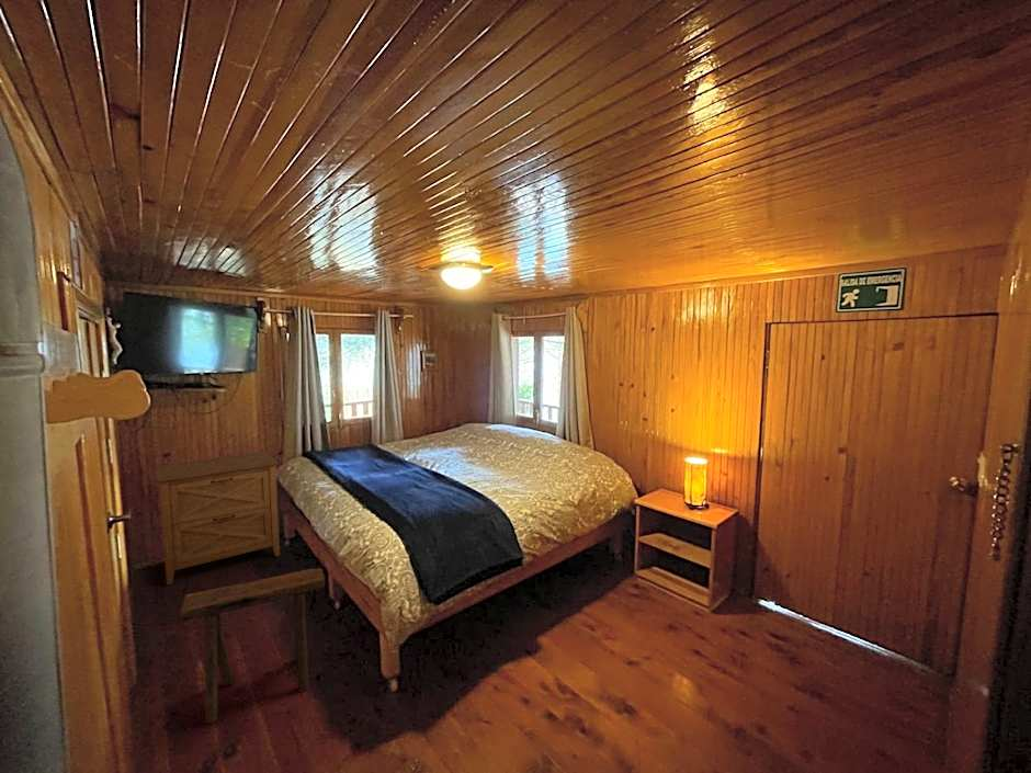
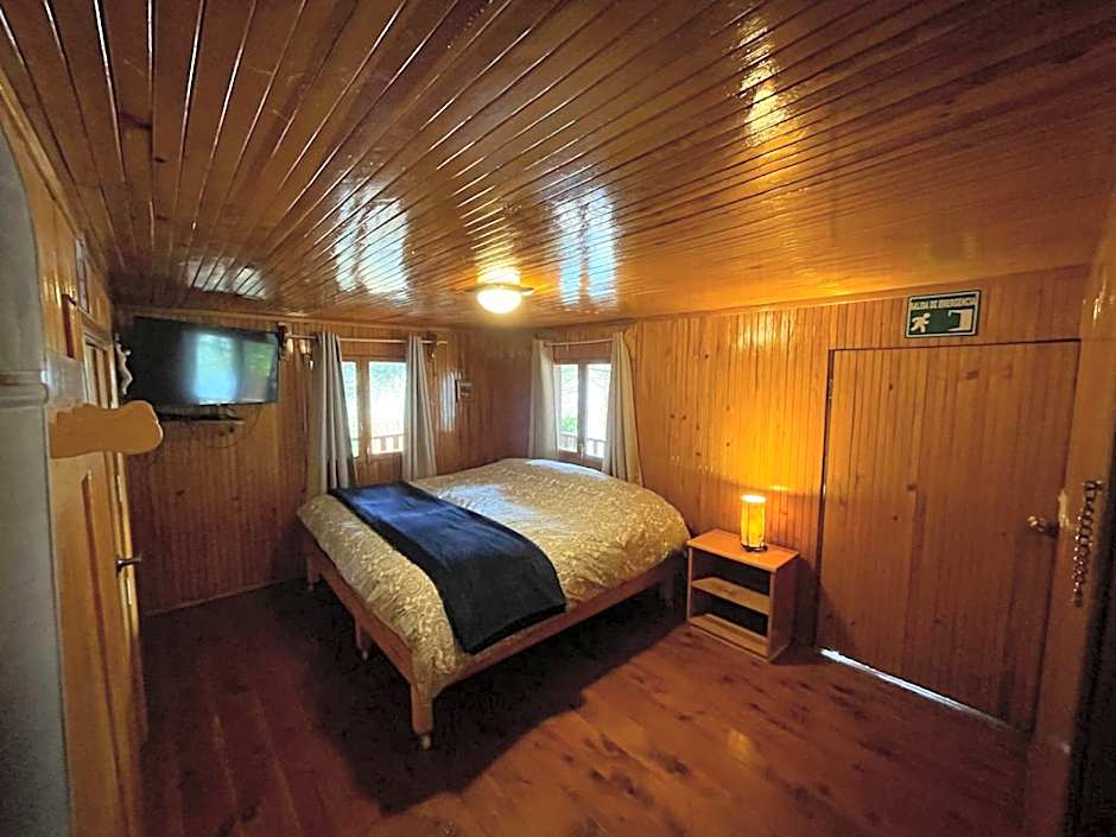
- stool (252, 605)
- cabinet (219, 512)
